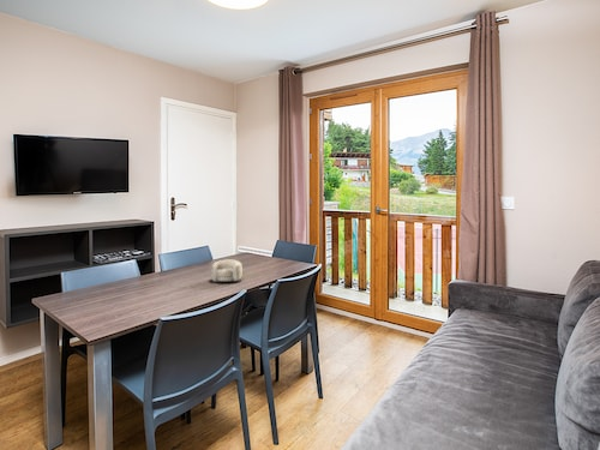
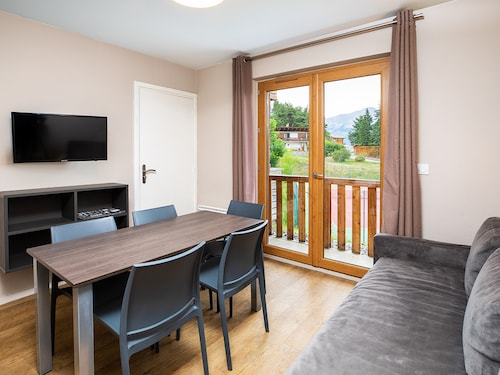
- decorative bowl (227, 270)
